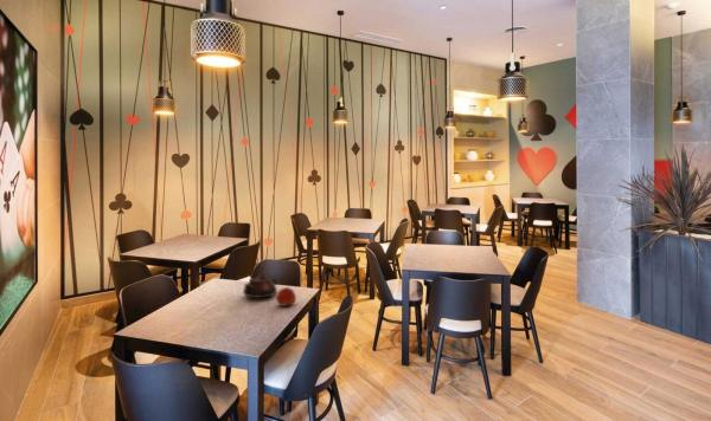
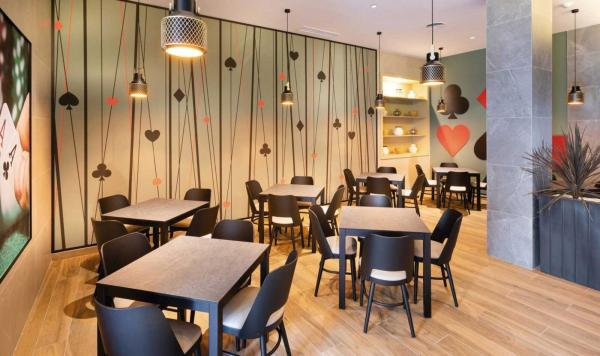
- fruit (286, 296)
- teapot (261, 285)
